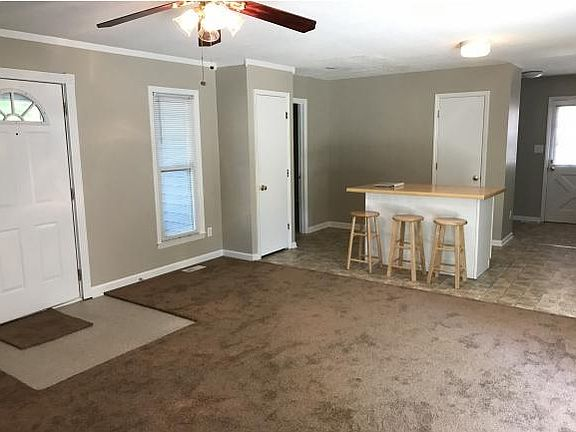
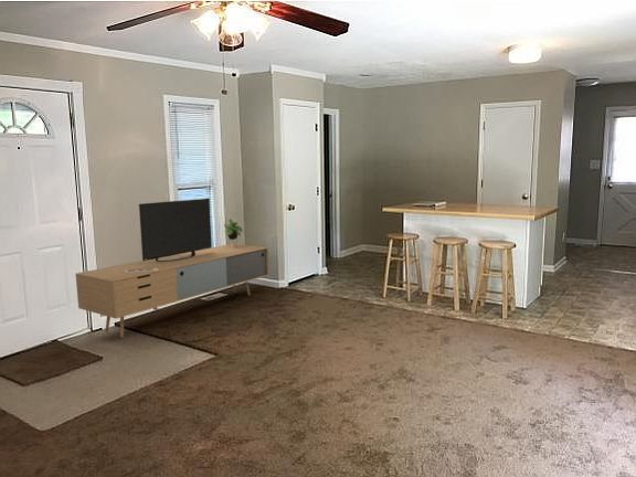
+ media console (181, 257)
